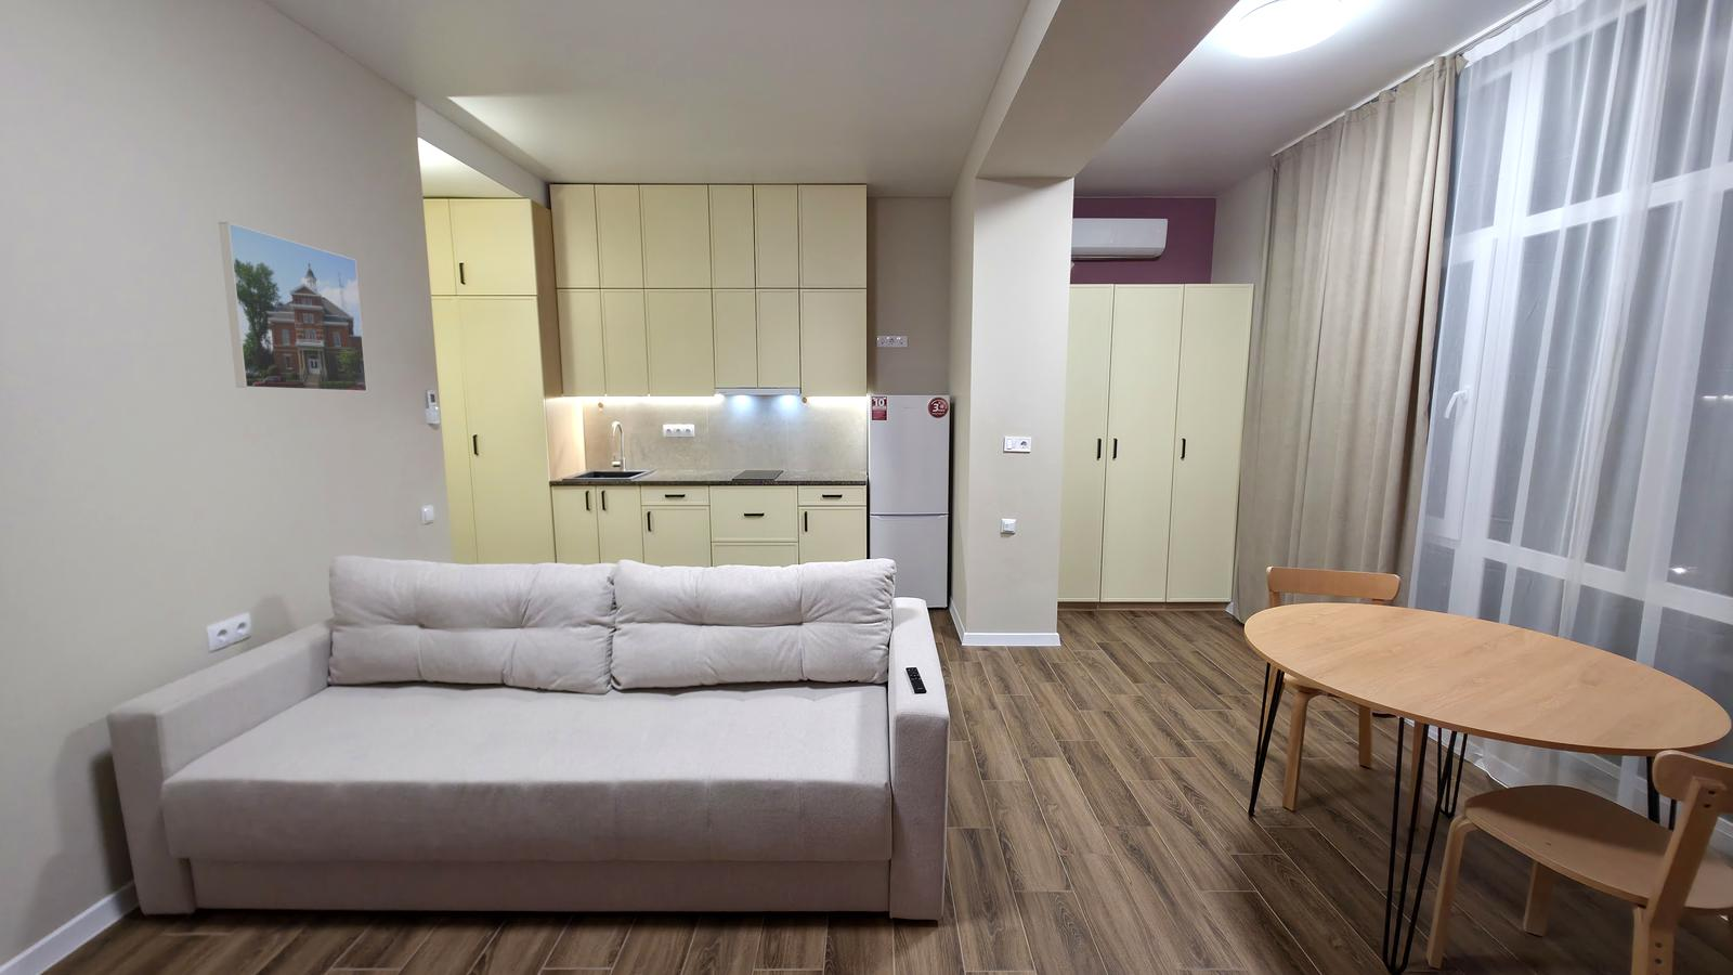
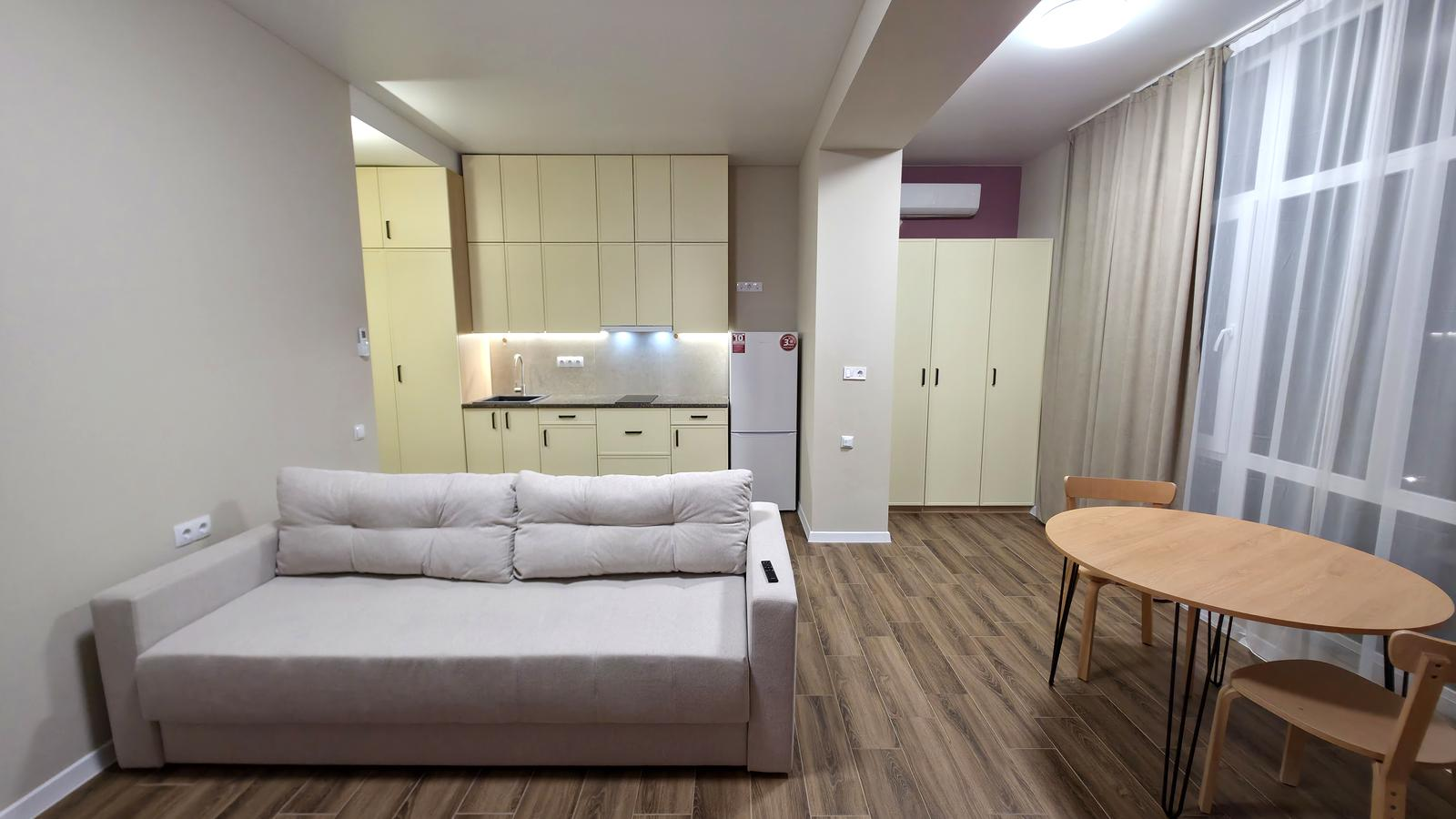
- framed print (301, 317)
